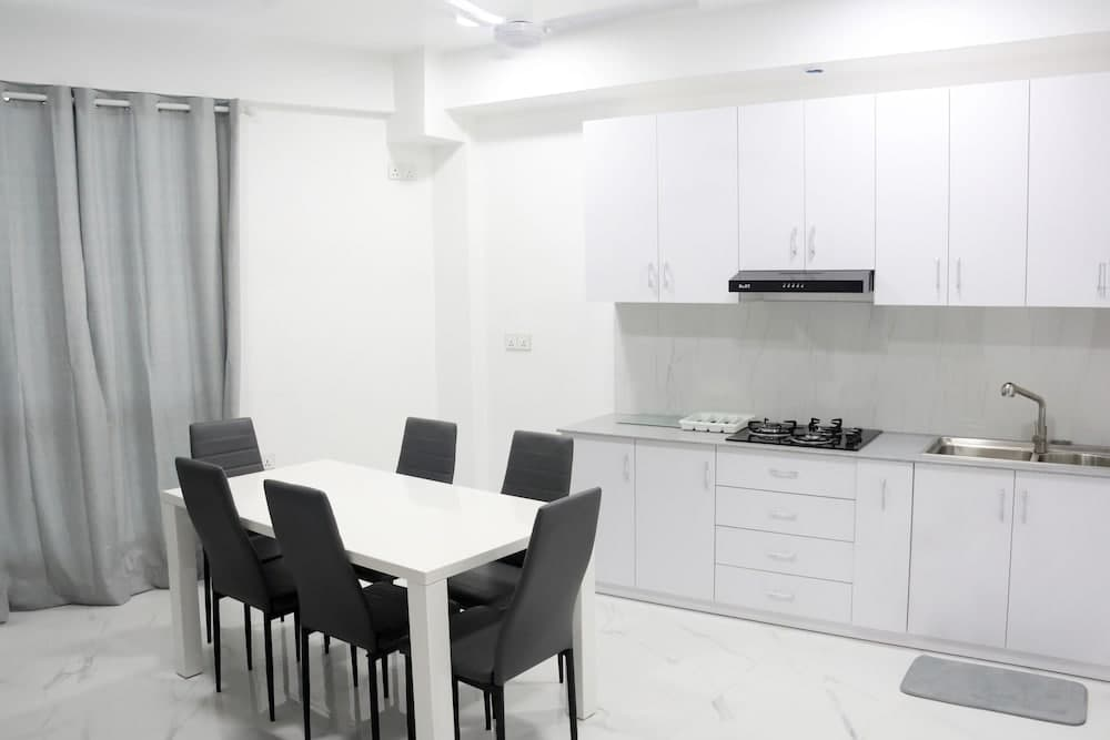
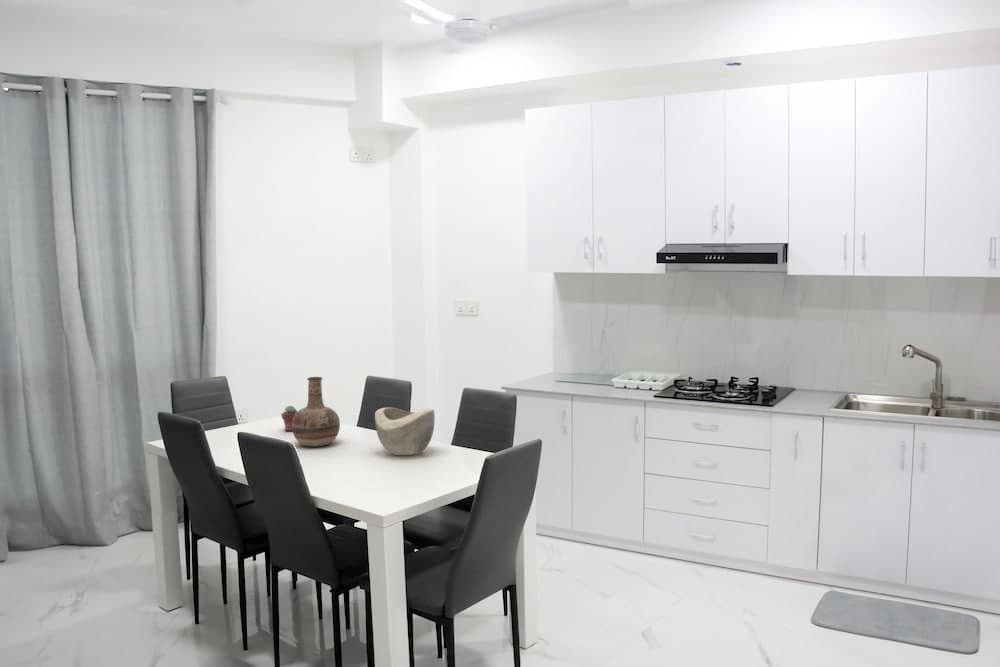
+ vase (315, 411)
+ potted succulent (291, 417)
+ decorative bowl (405, 430)
